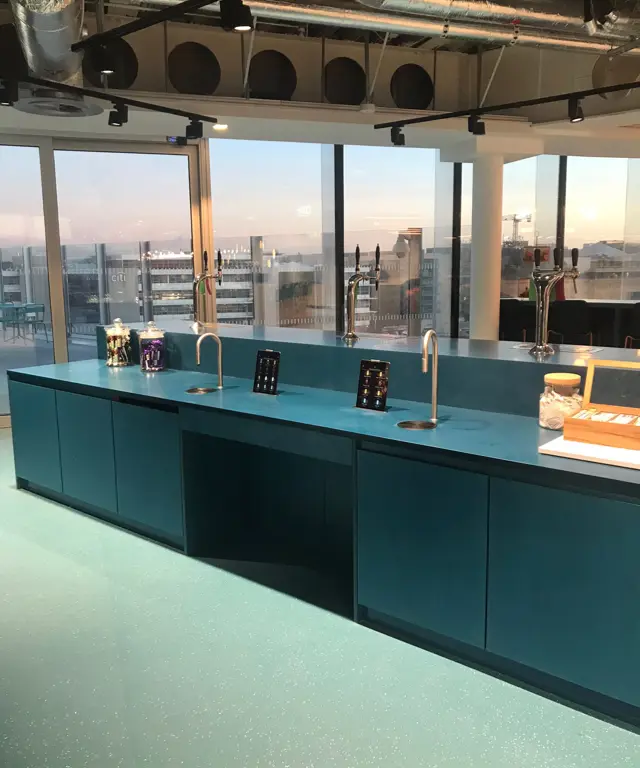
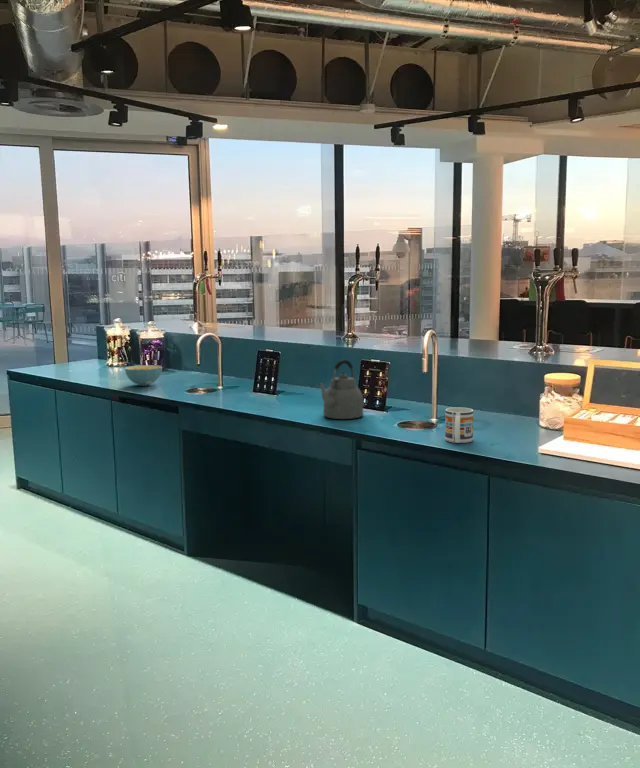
+ kettle (337, 389)
+ cereal bowl (144, 376)
+ mug (457, 425)
